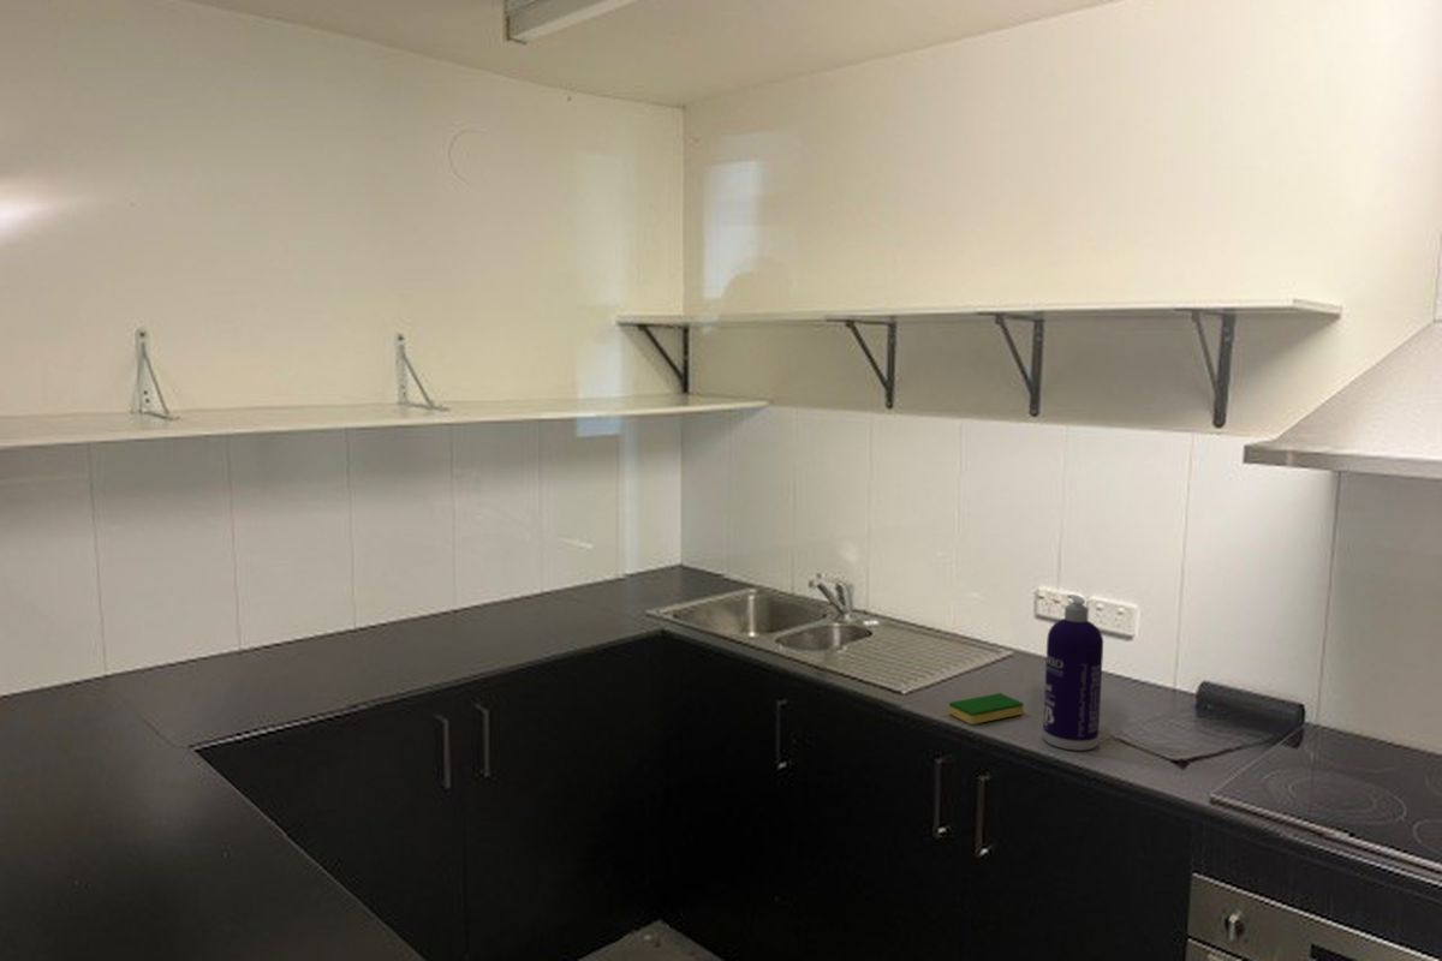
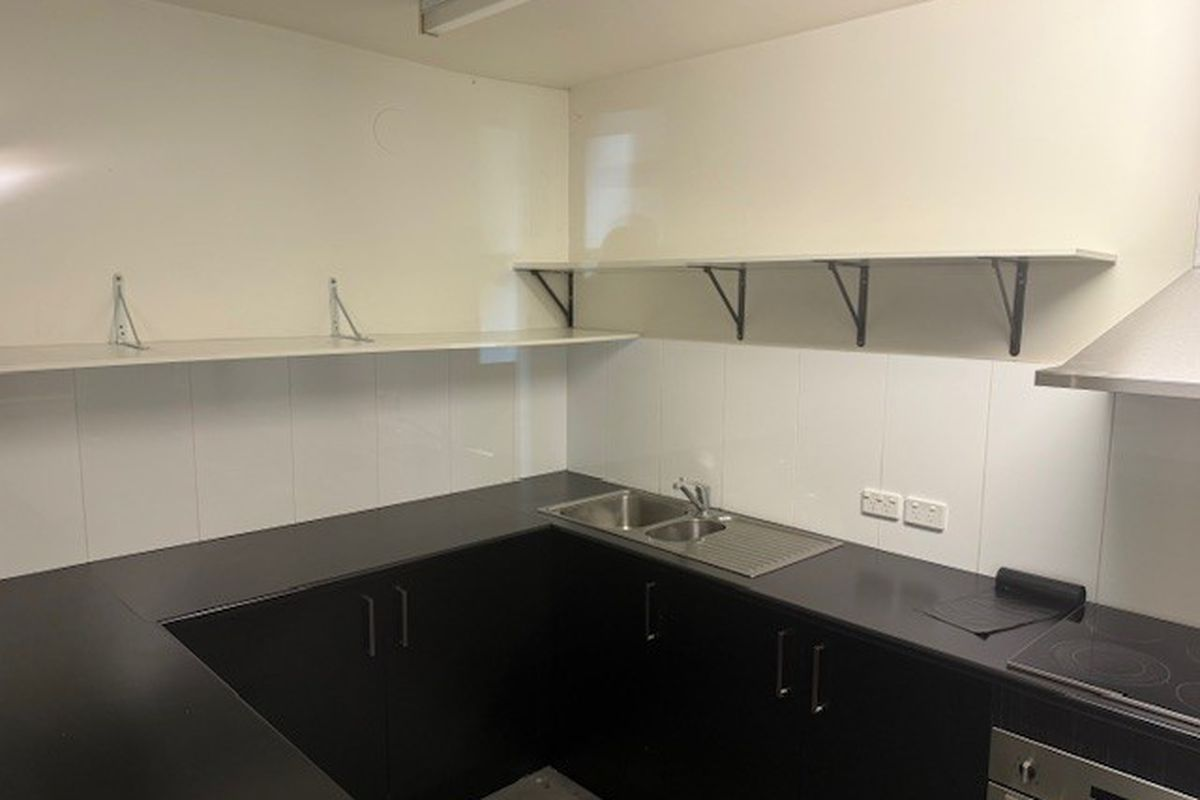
- dish sponge (985, 708)
- spray bottle (1073, 669)
